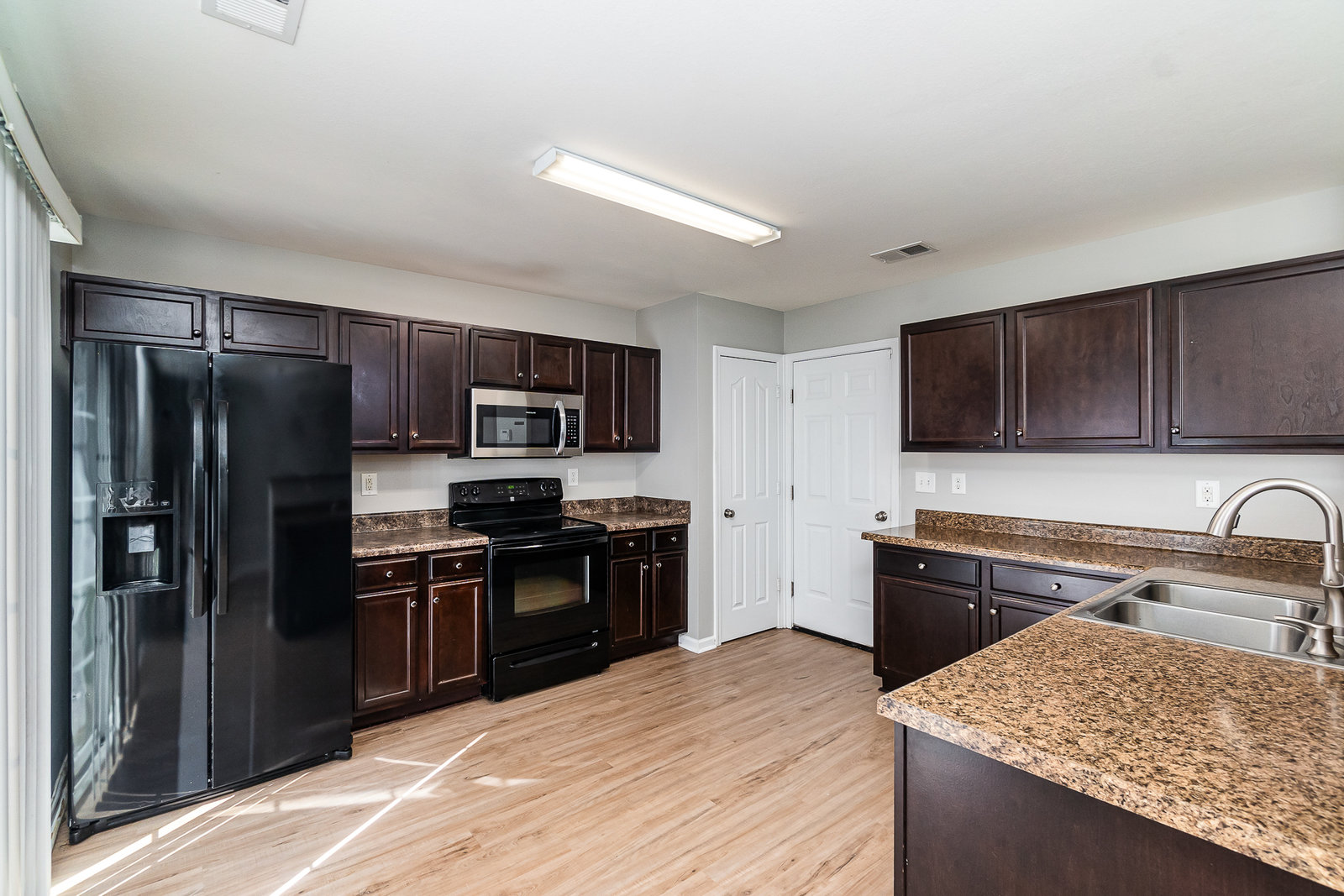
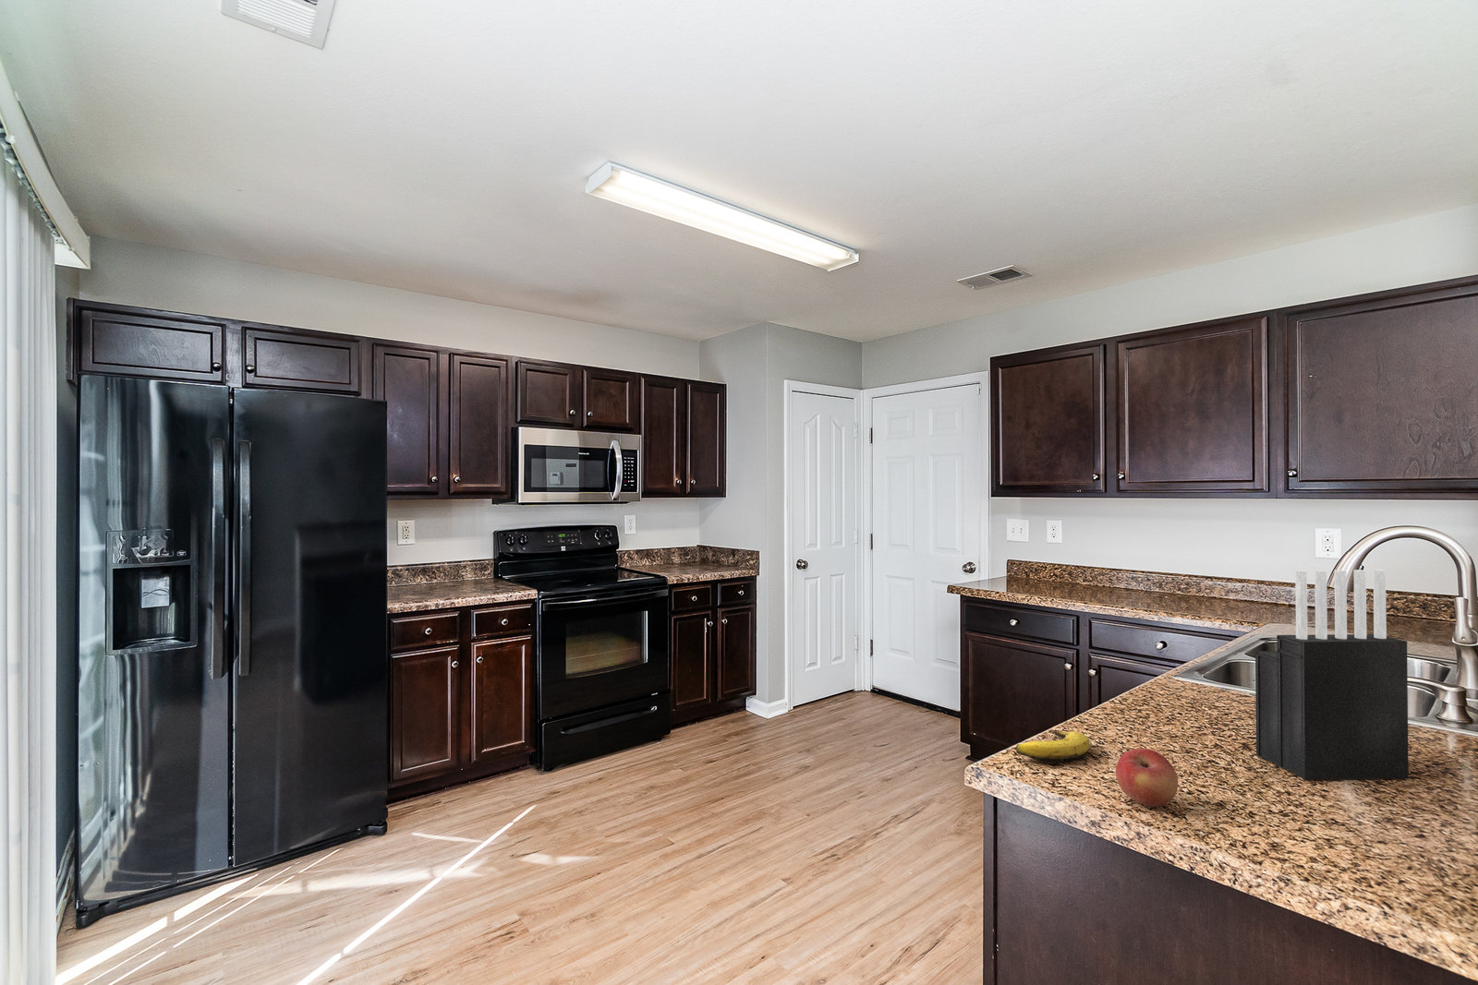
+ knife block (1322, 665)
+ apple (1146, 776)
+ banana (1058, 741)
